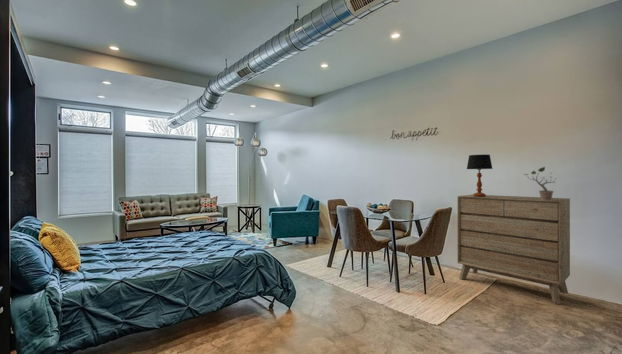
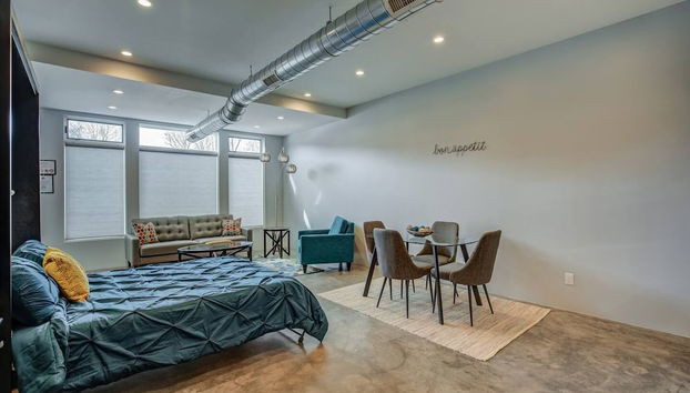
- potted plant (543, 183)
- table lamp (479, 175)
- dresser (510, 241)
